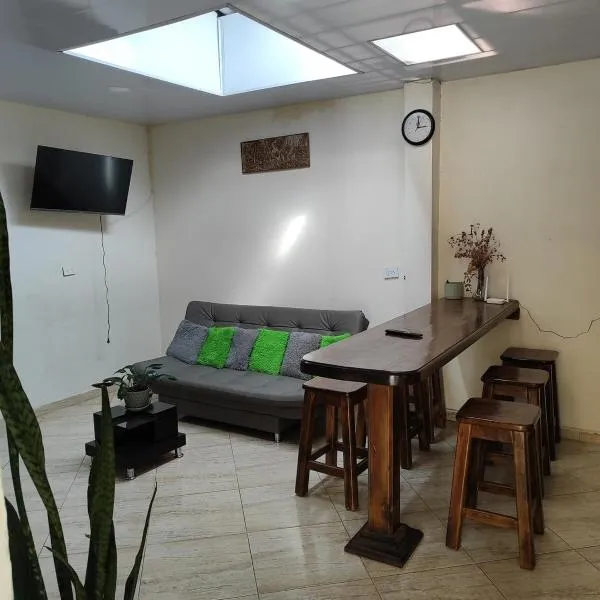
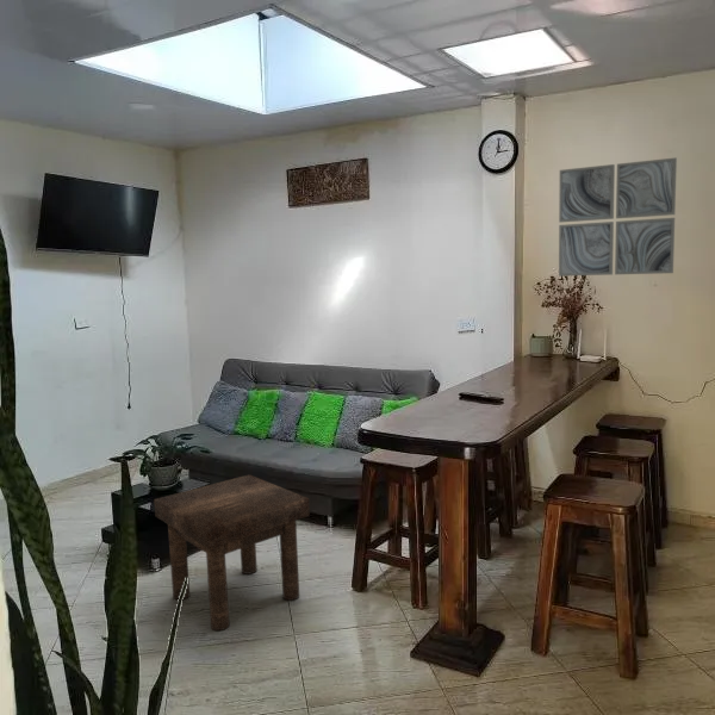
+ wall art (613, 218)
+ stool (234, 547)
